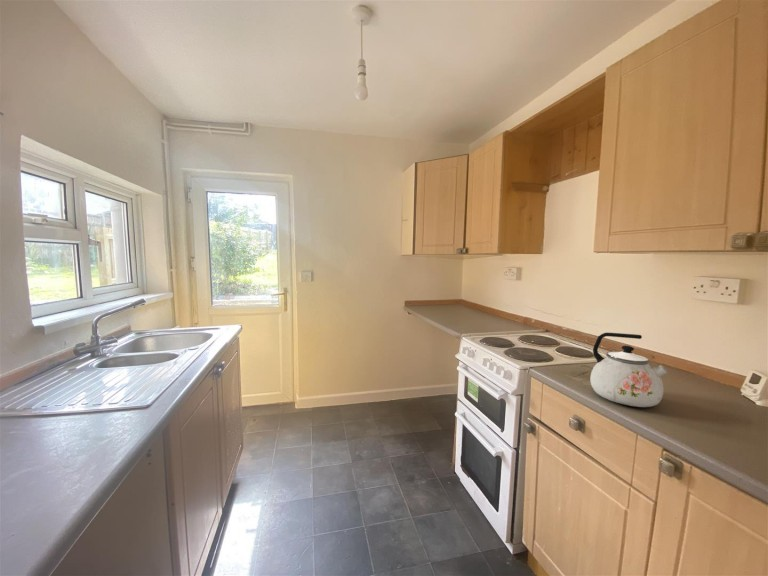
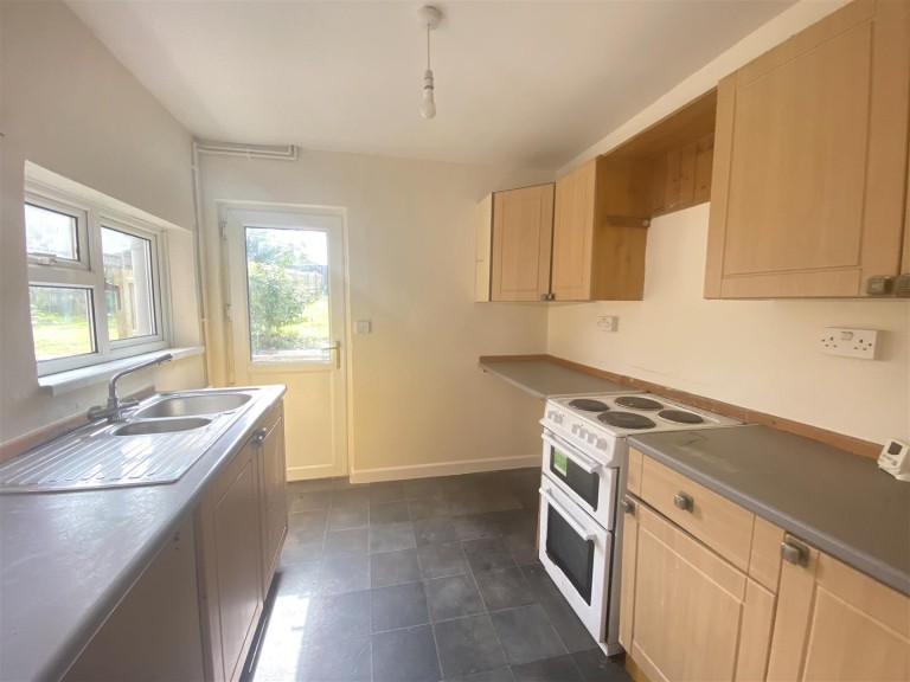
- kettle (627, 366)
